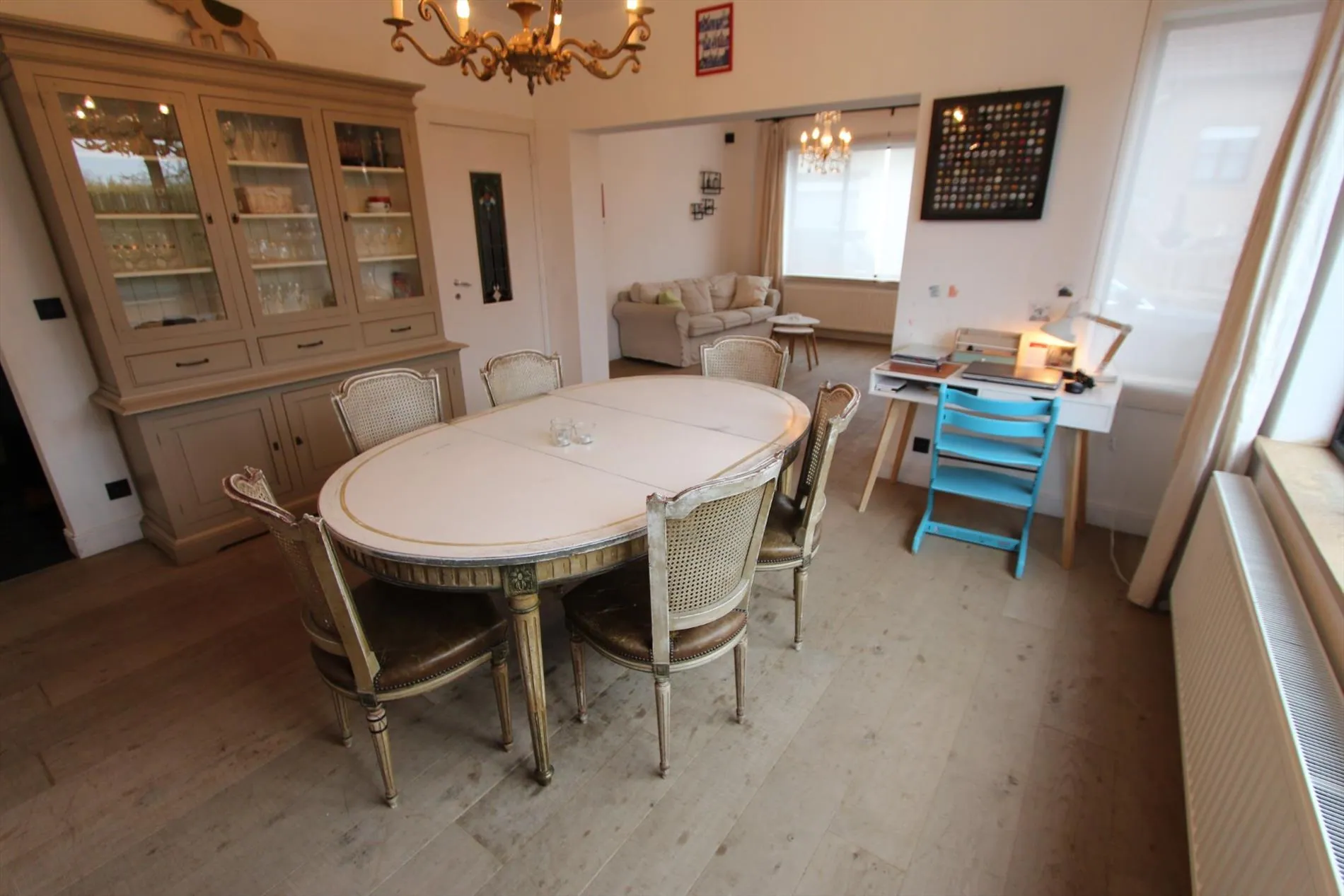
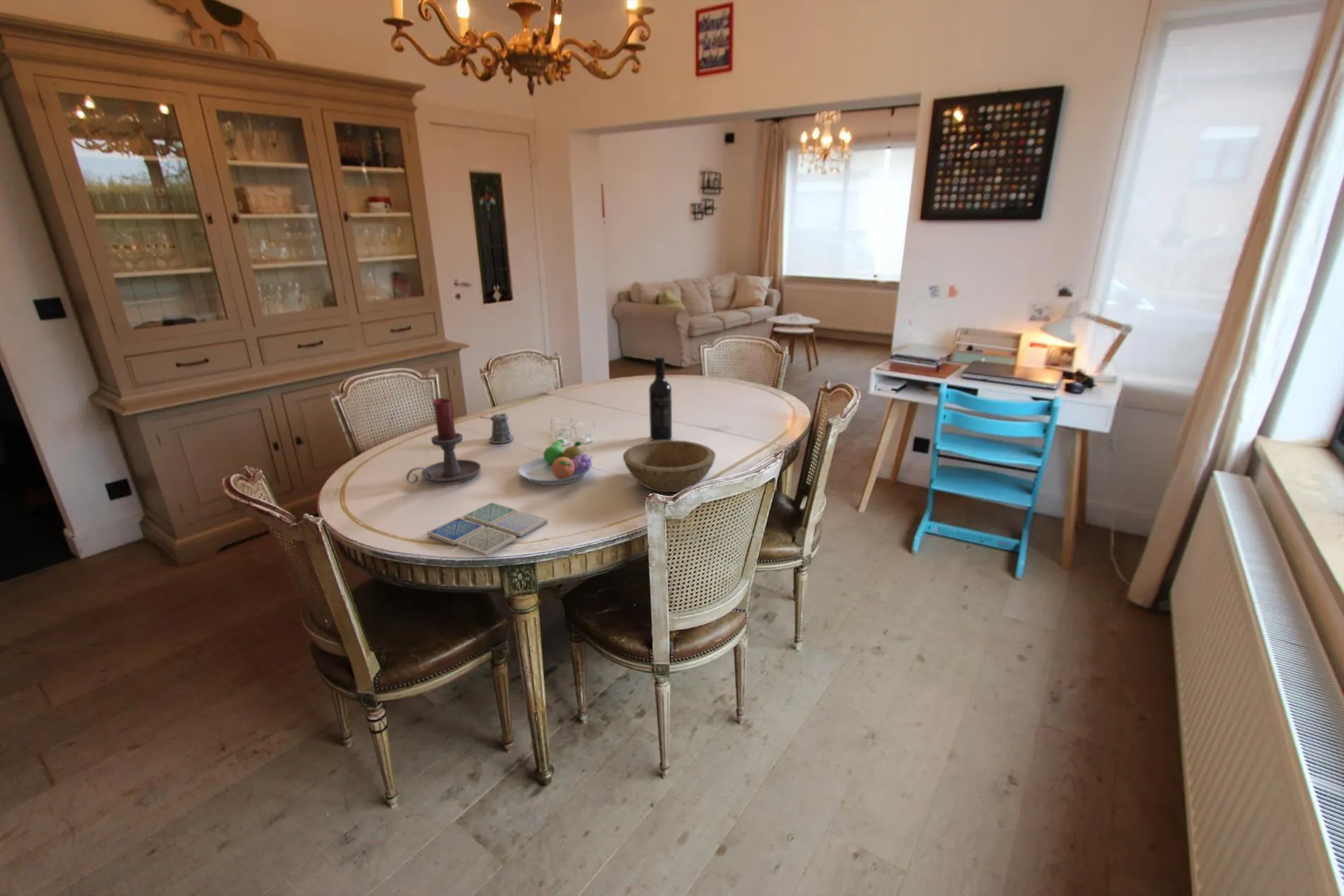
+ pepper shaker (498, 426)
+ fruit bowl (556, 459)
+ drink coaster (489, 526)
+ wine bottle (660, 399)
+ bowl (669, 467)
+ candle holder (439, 440)
